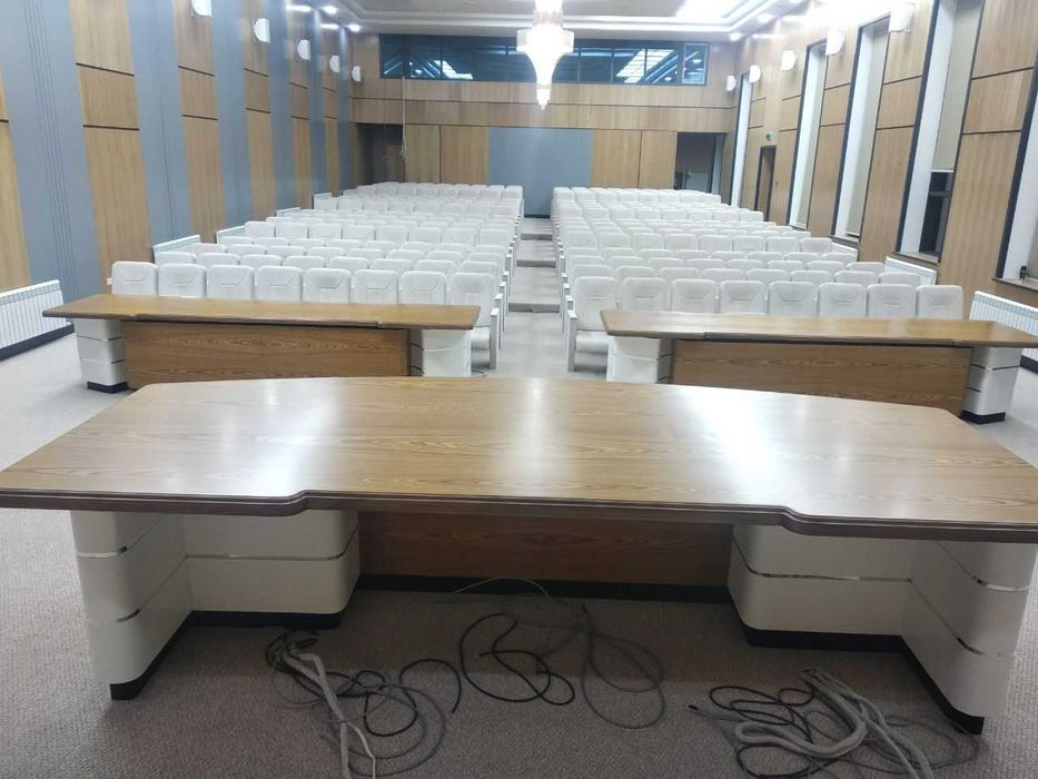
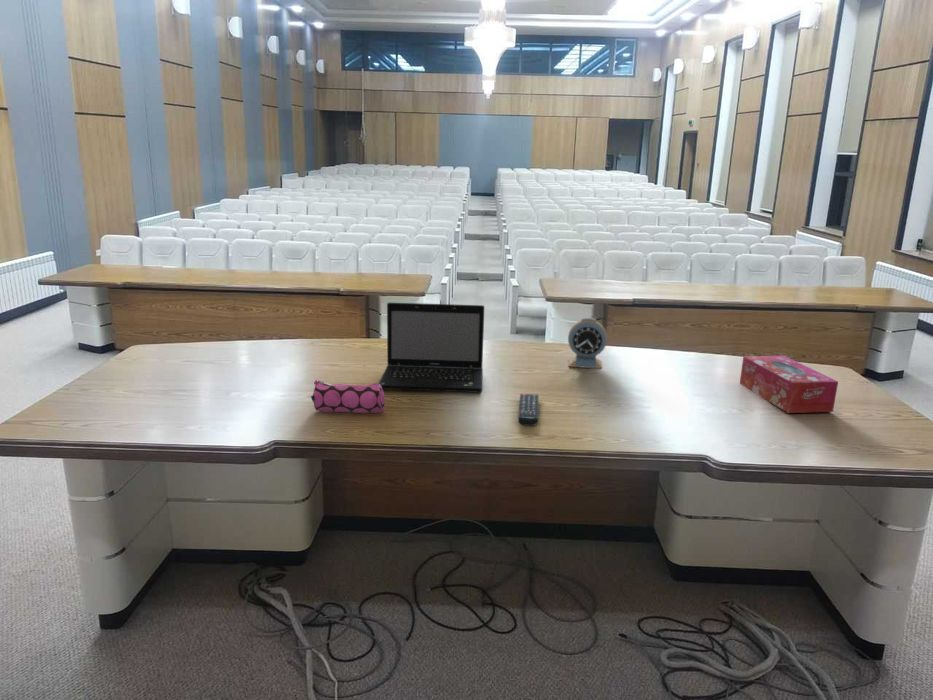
+ tissue box (785, 382)
+ alarm clock (587, 341)
+ pencil case (349, 396)
+ remote control (528, 408)
+ laptop (432, 346)
